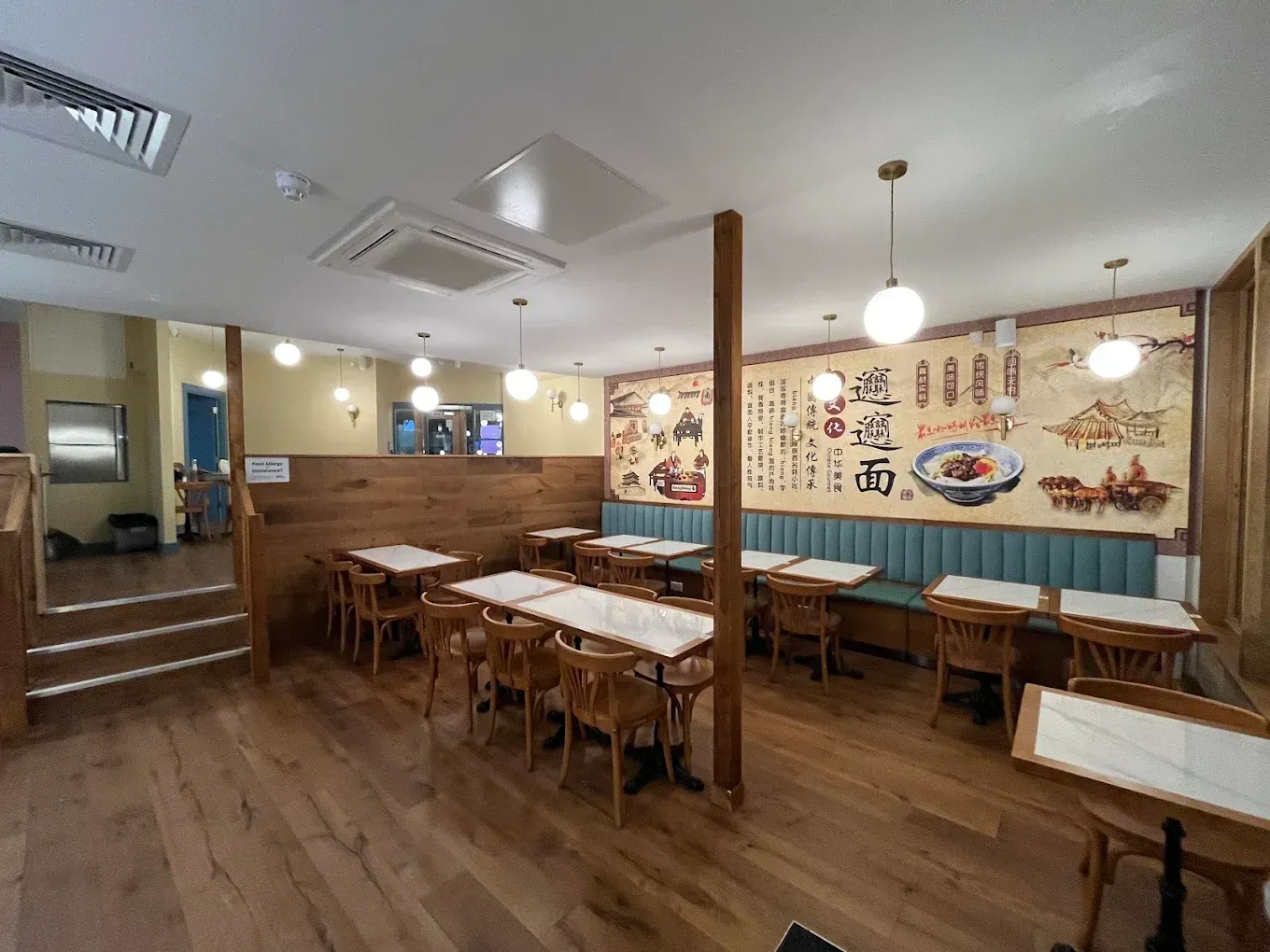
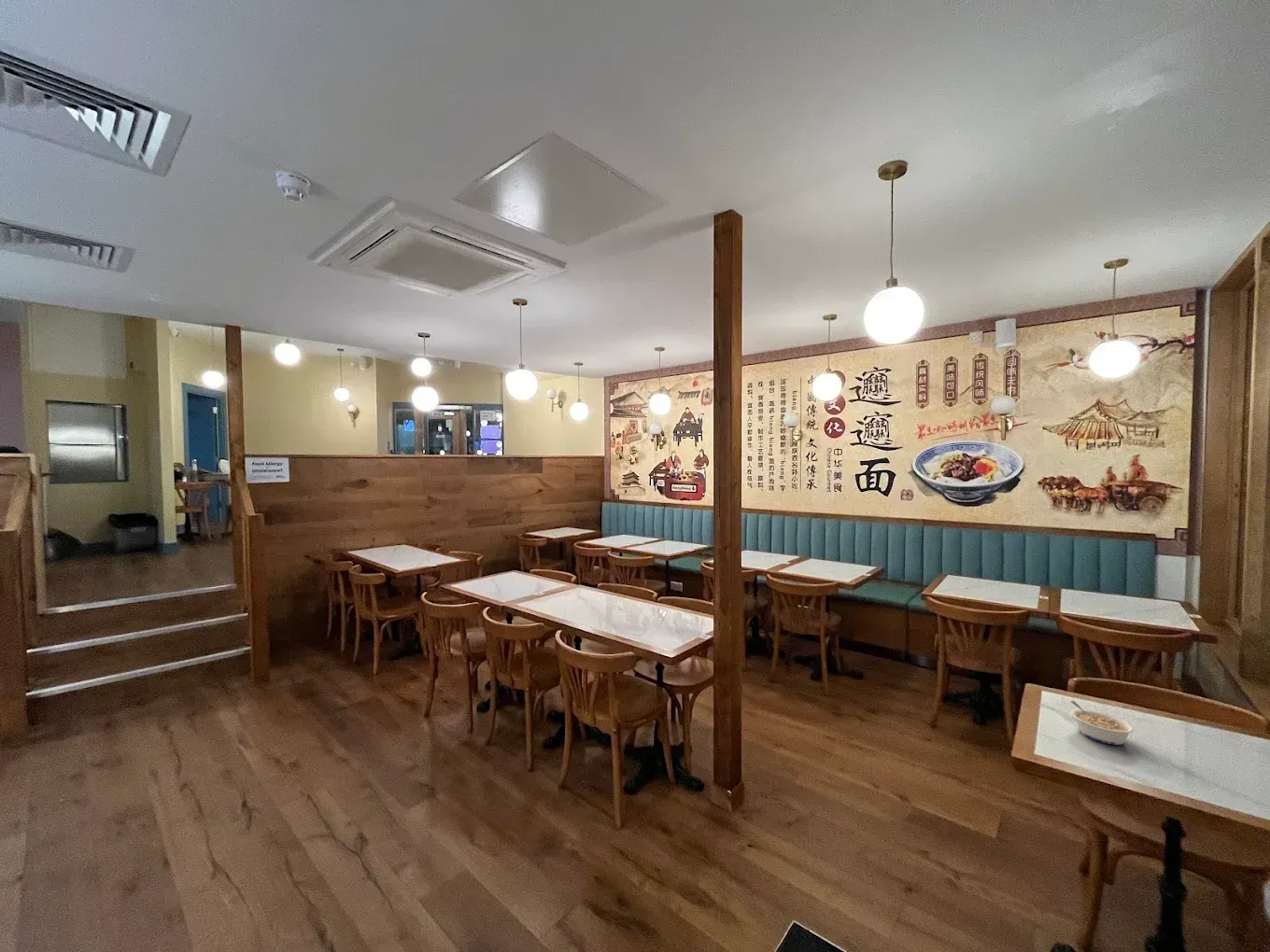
+ legume (1098, 725)
